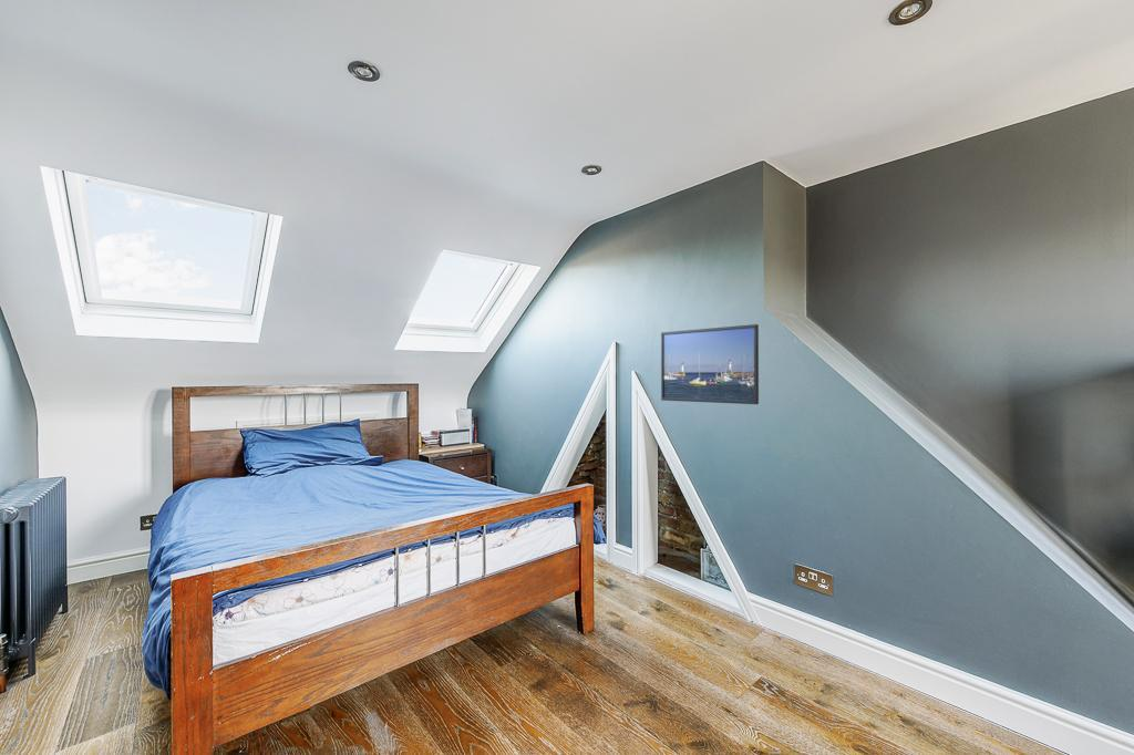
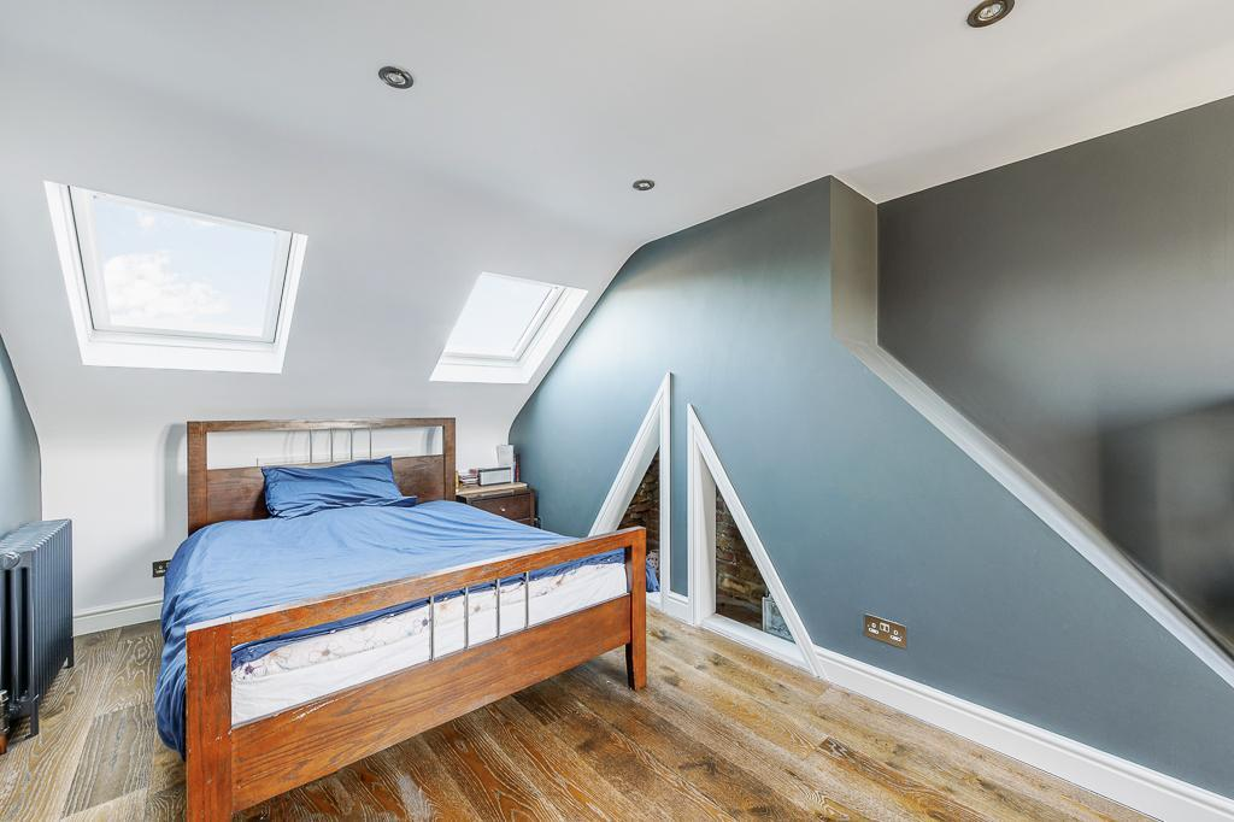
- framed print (705, 365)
